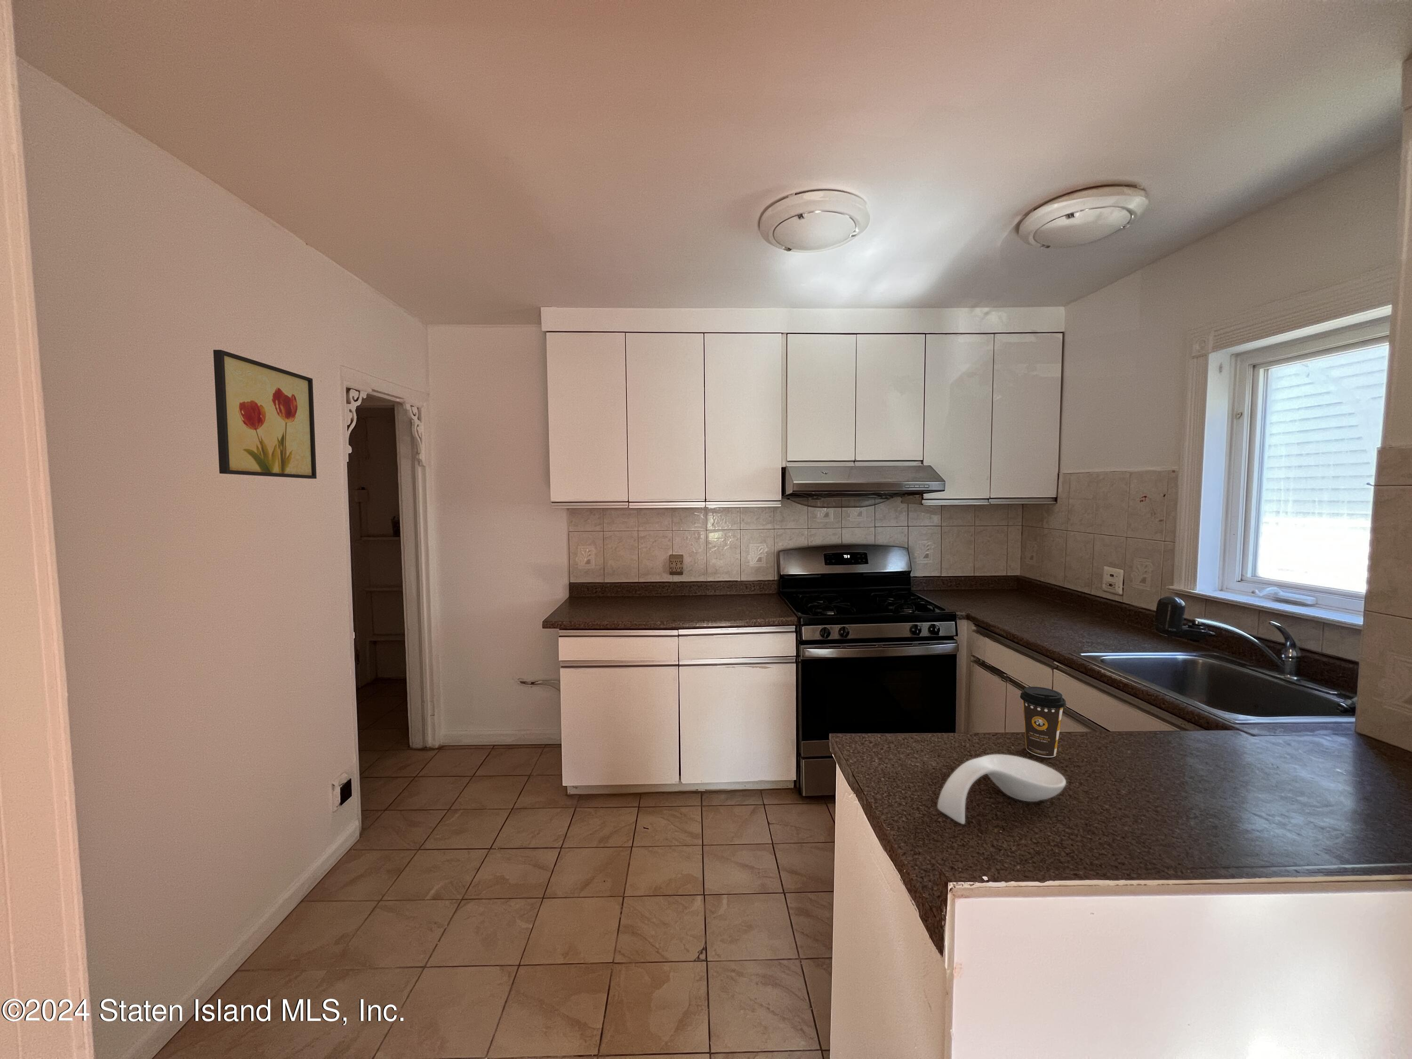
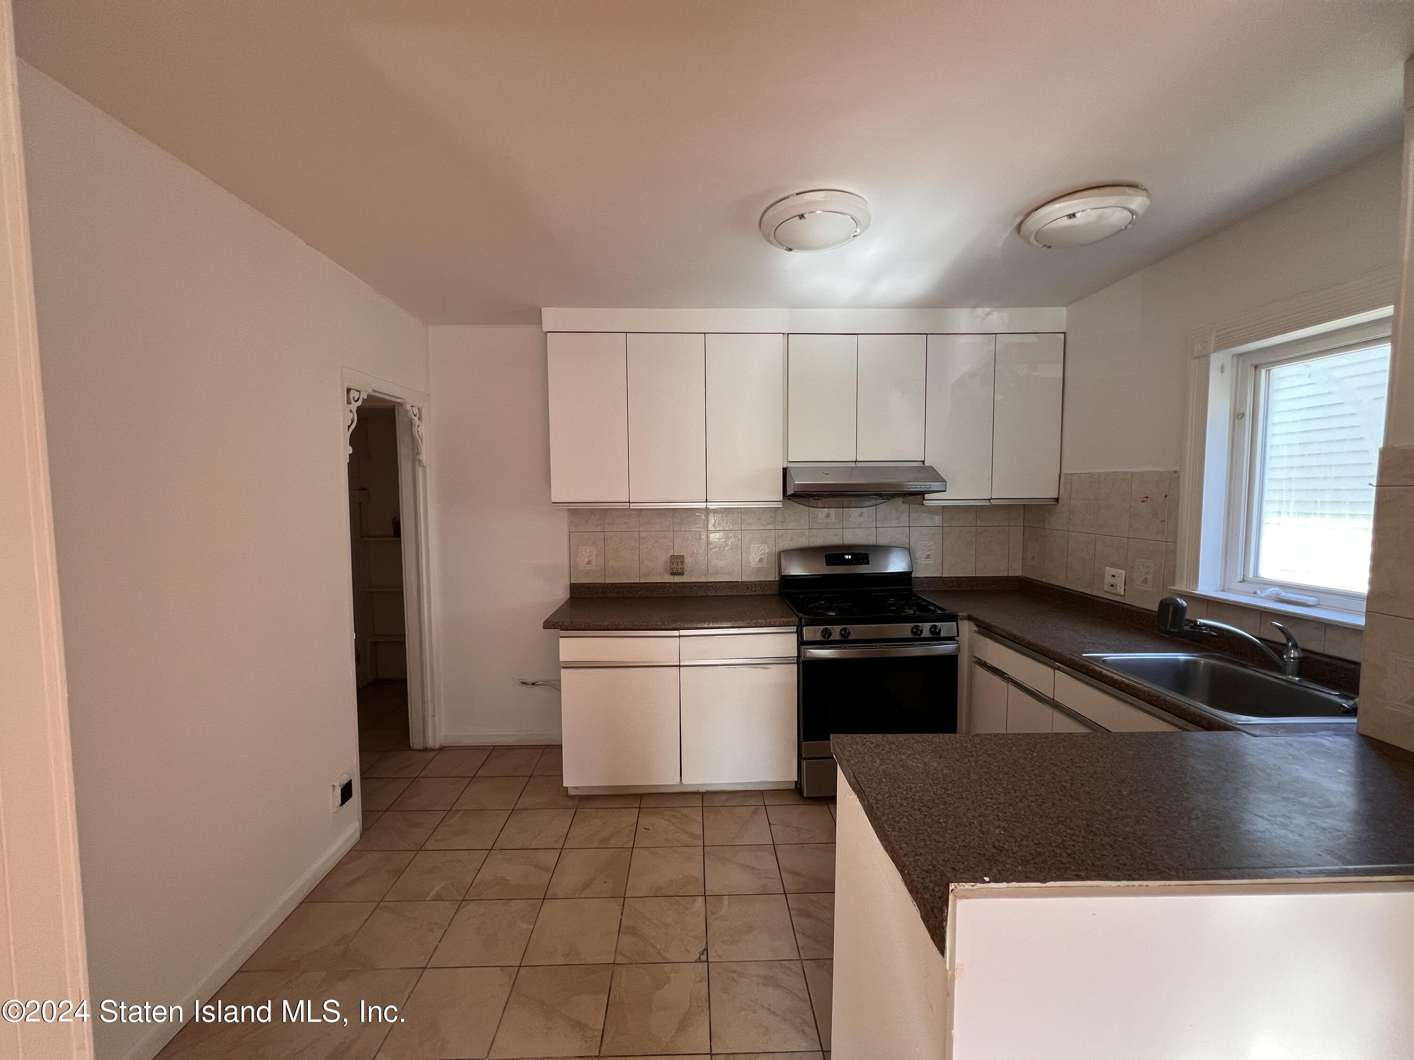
- spoon rest (1001, 779)
- coffee cup (1042, 722)
- wall art (268, 422)
